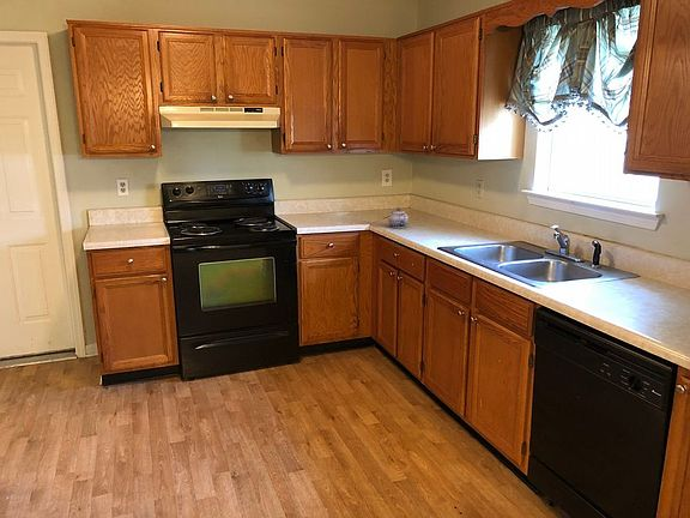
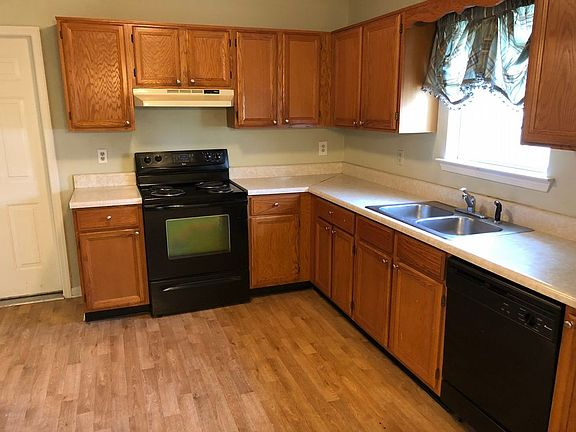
- teapot (398, 217)
